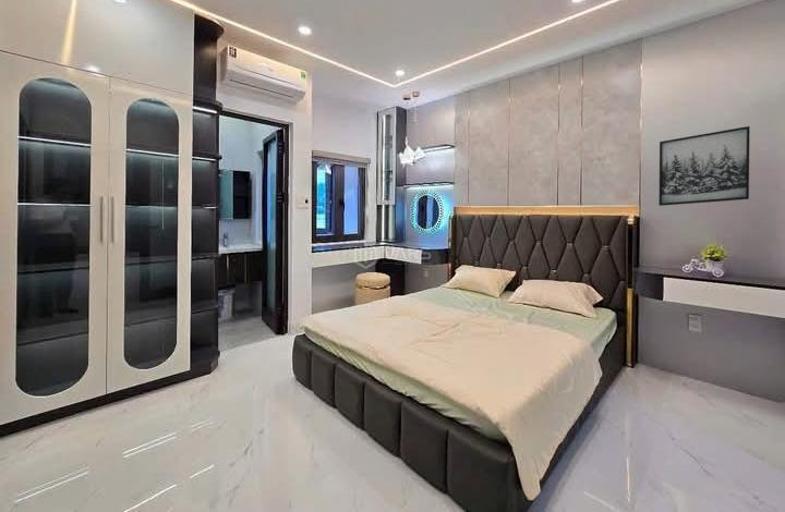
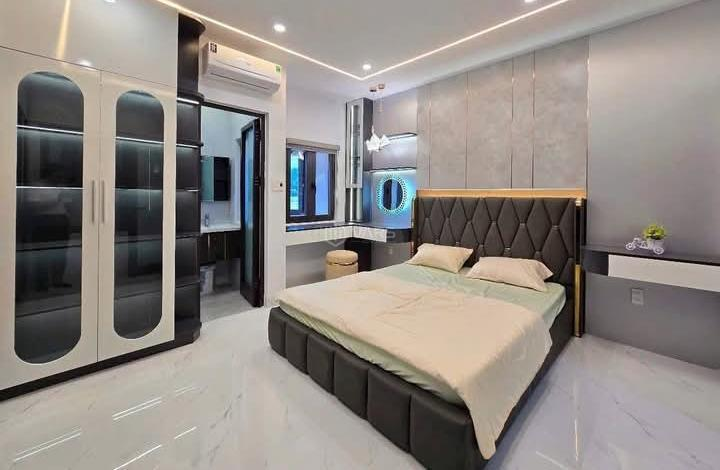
- wall art (701, 168)
